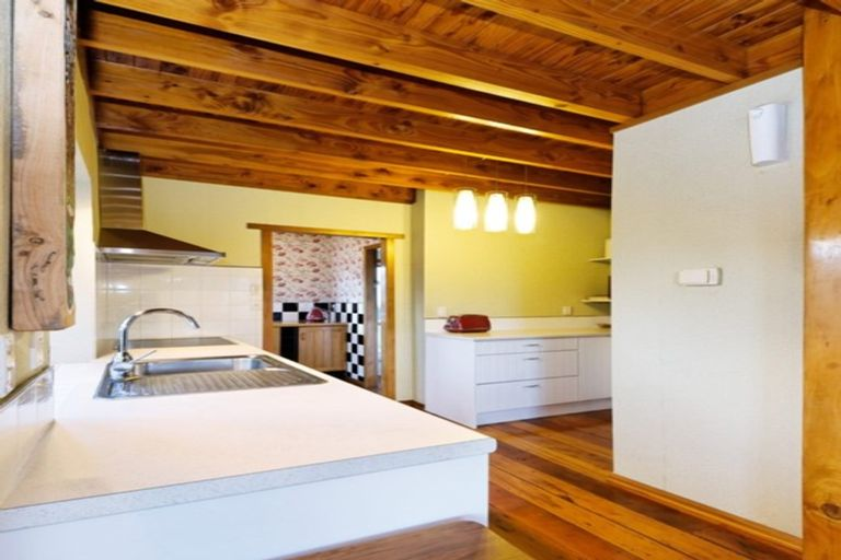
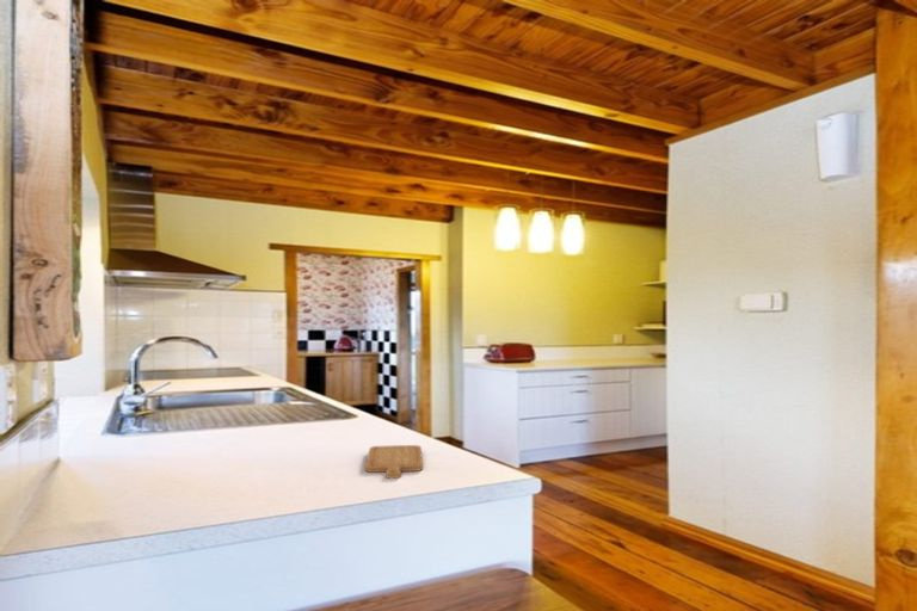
+ chopping board (394, 459)
